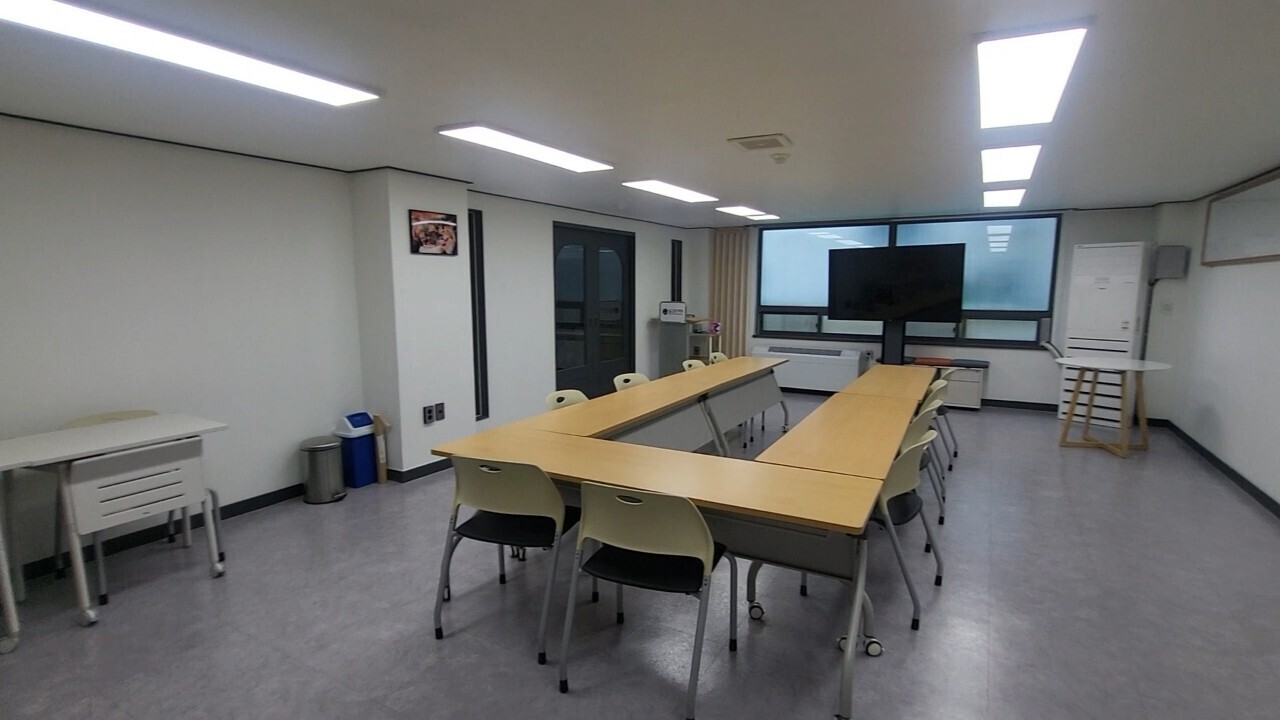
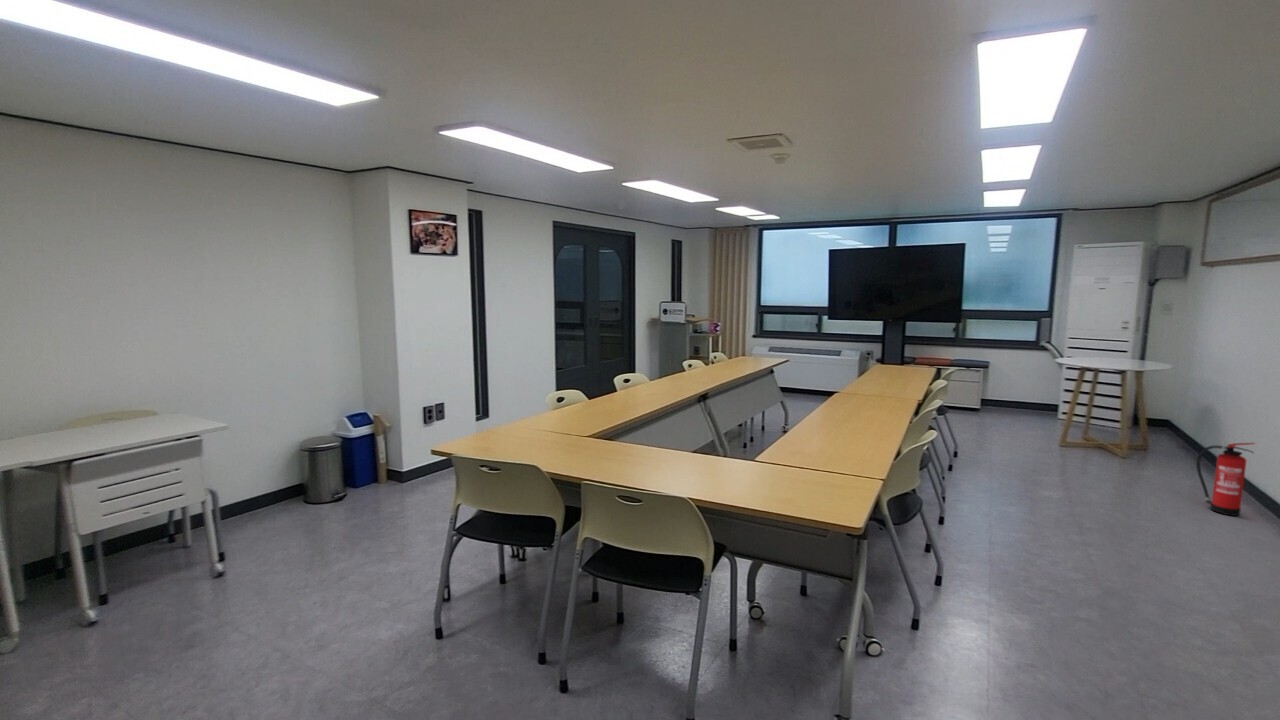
+ fire extinguisher (1222, 474)
